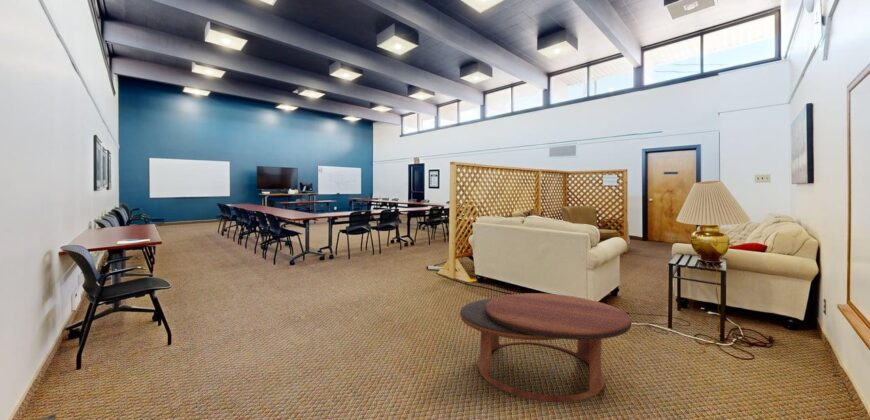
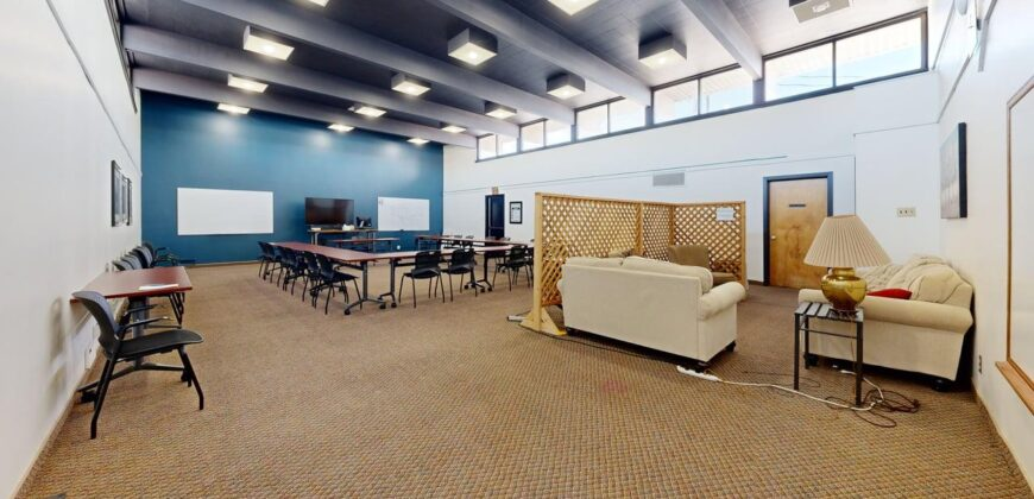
- coffee table (539, 338)
